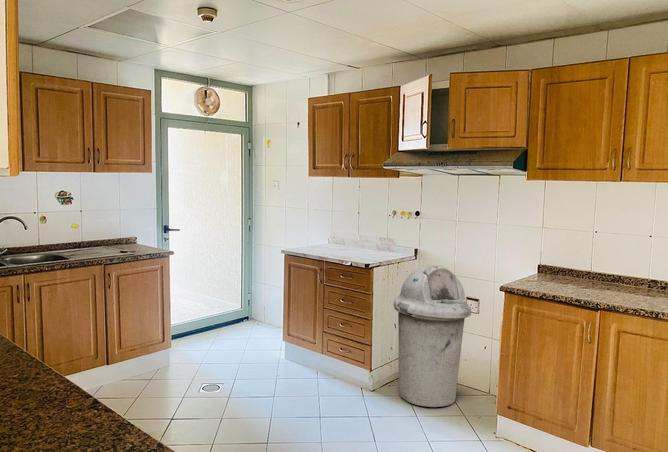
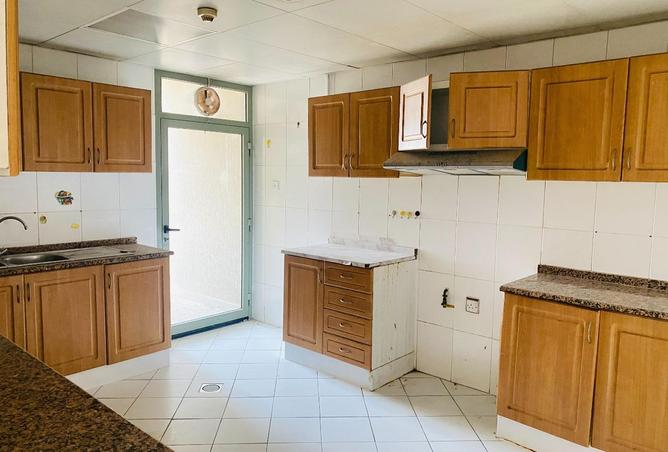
- trash can (430, 330)
